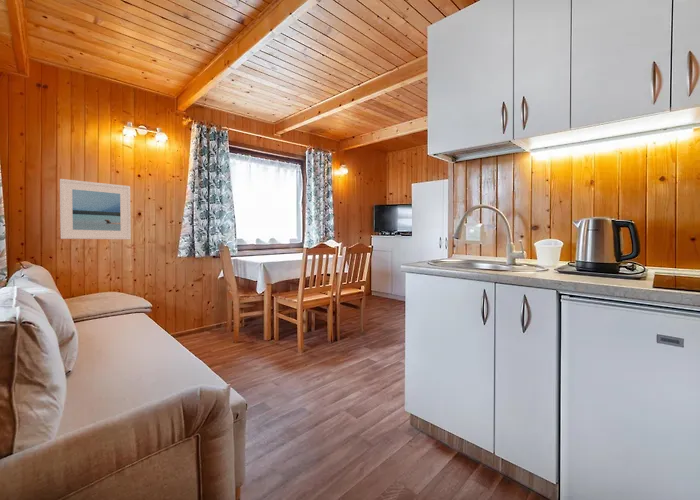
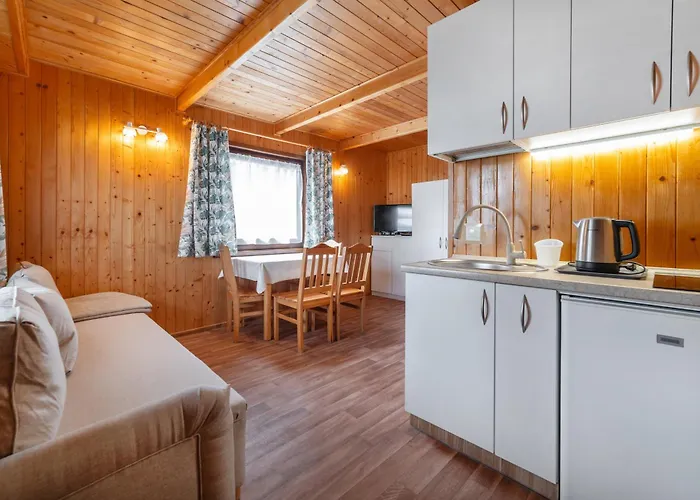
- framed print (97, 210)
